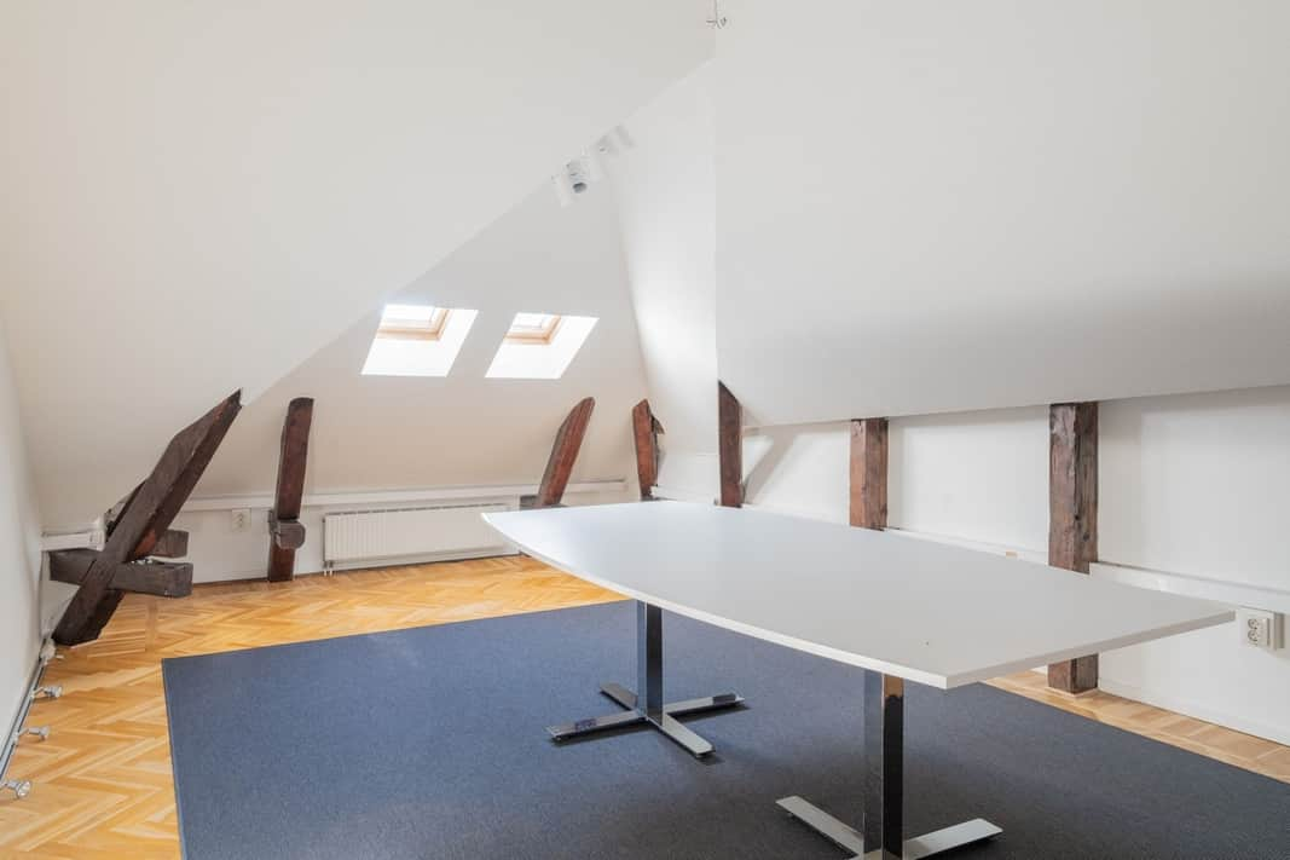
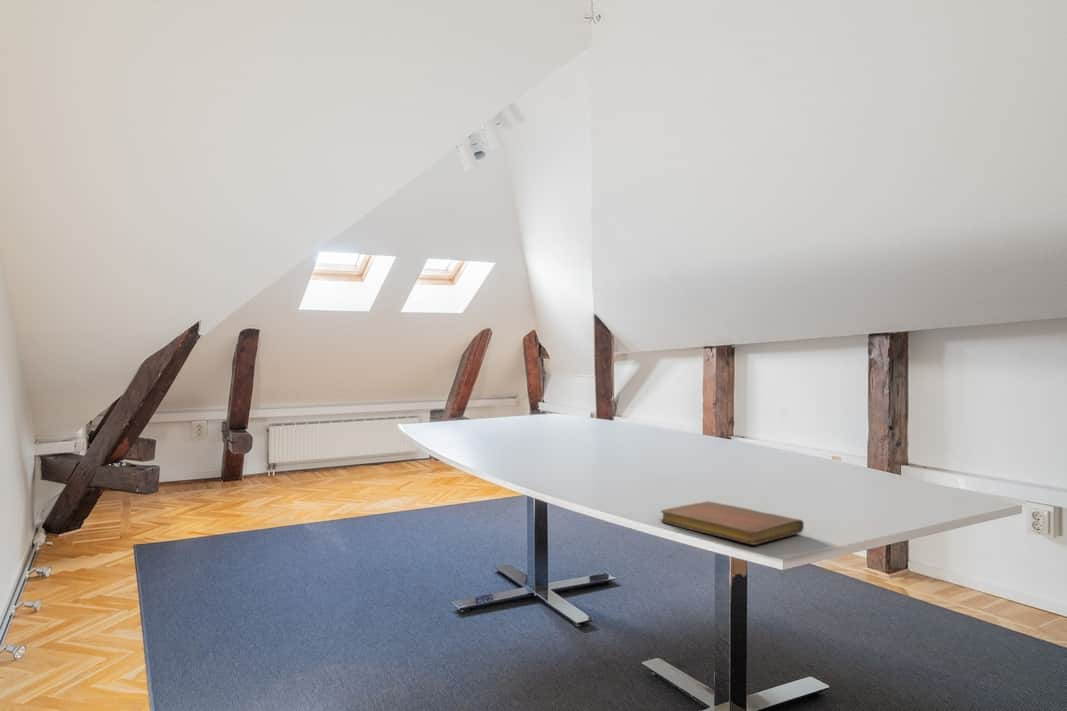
+ notebook (729, 520)
